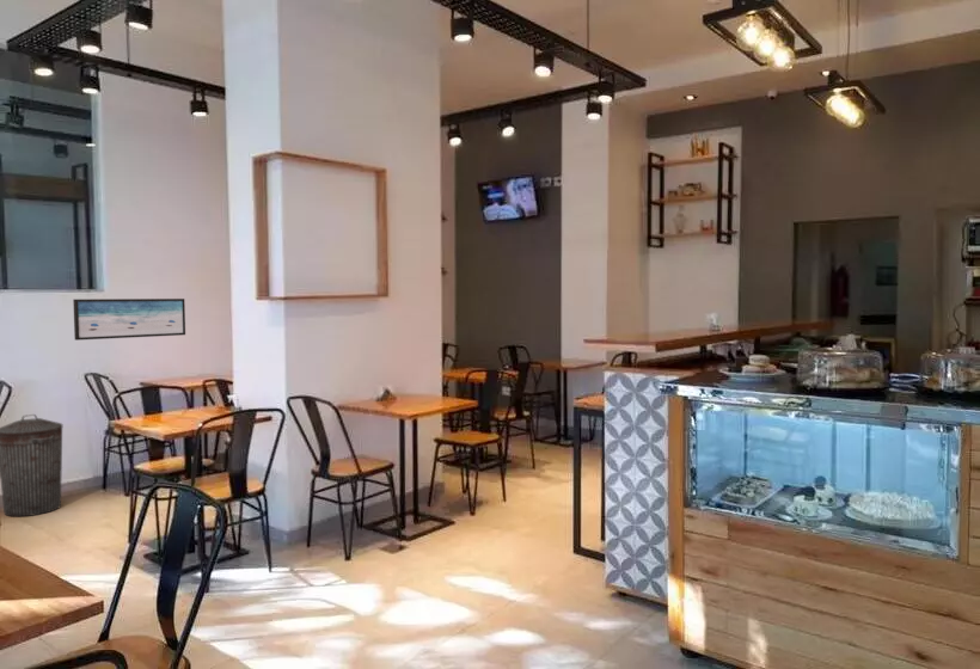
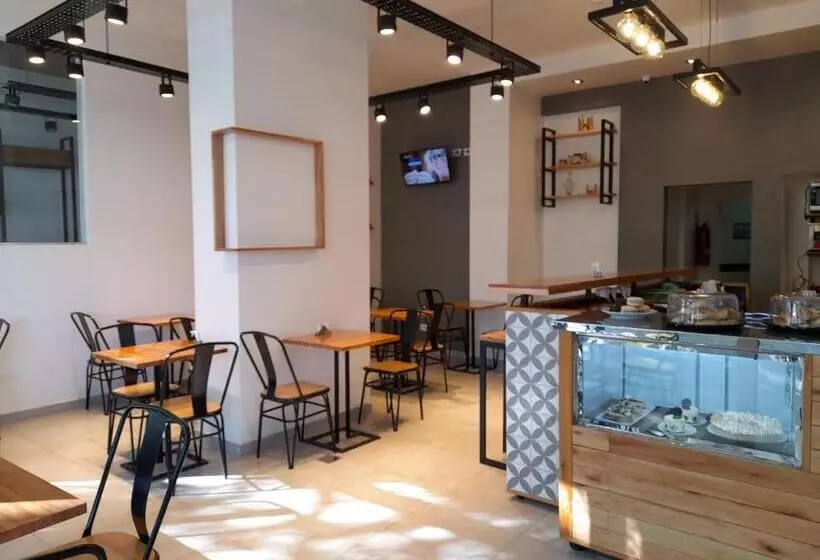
- wall art (133, 318)
- trash can (31, 462)
